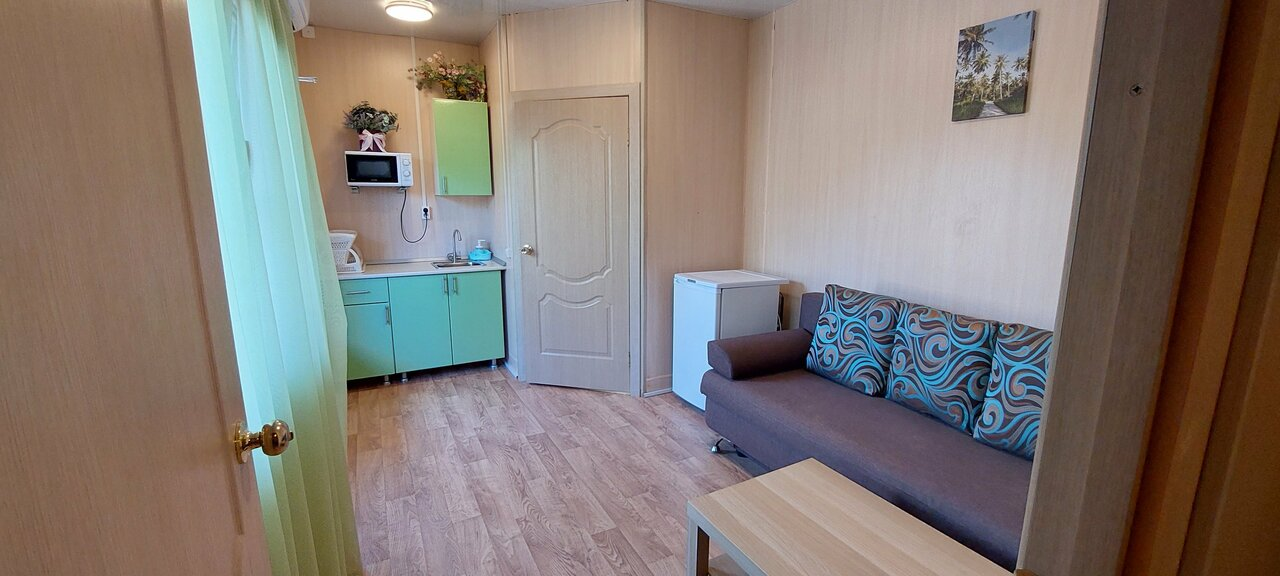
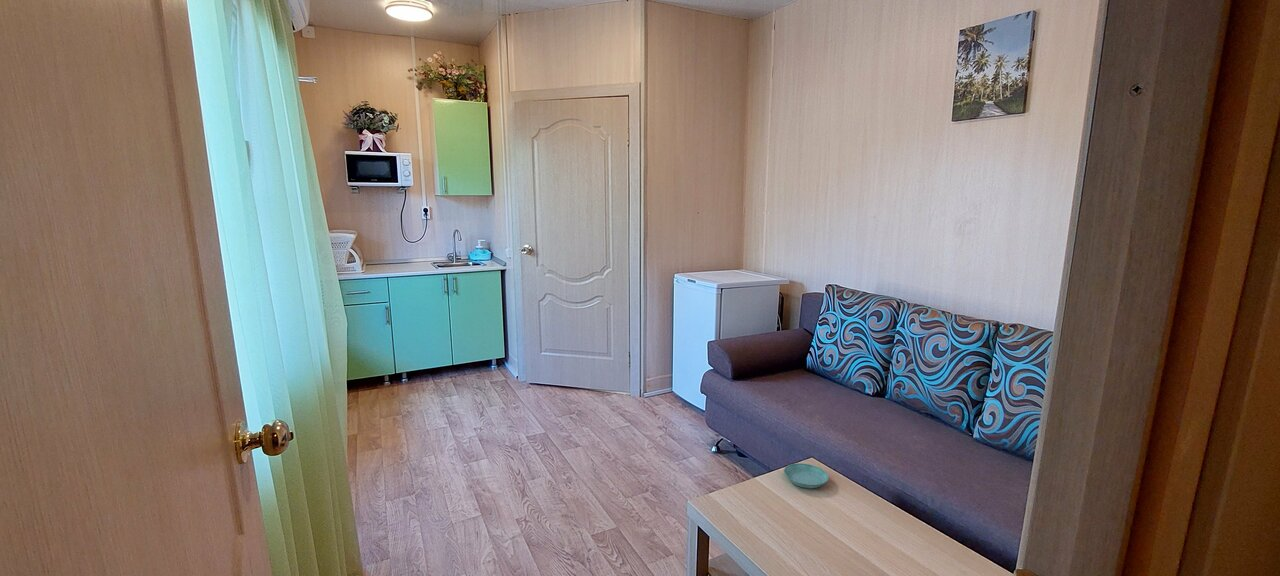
+ saucer (805, 476)
